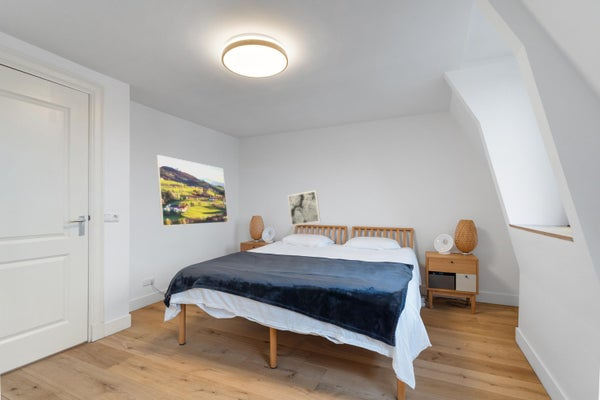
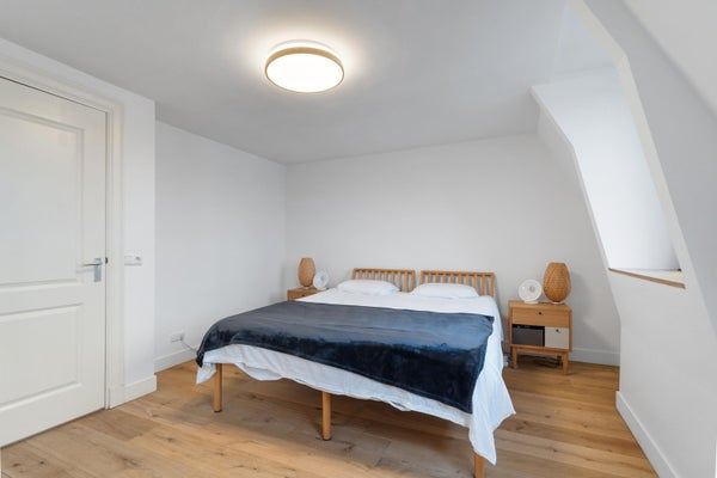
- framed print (196, 193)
- wall art (303, 208)
